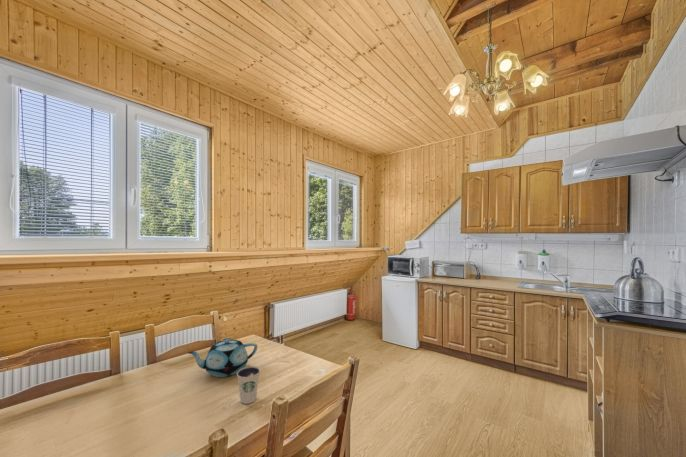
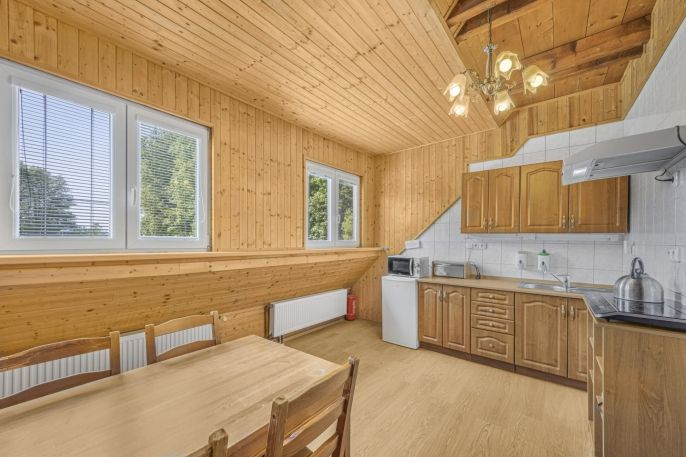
- teapot (224, 355)
- dixie cup (248, 385)
